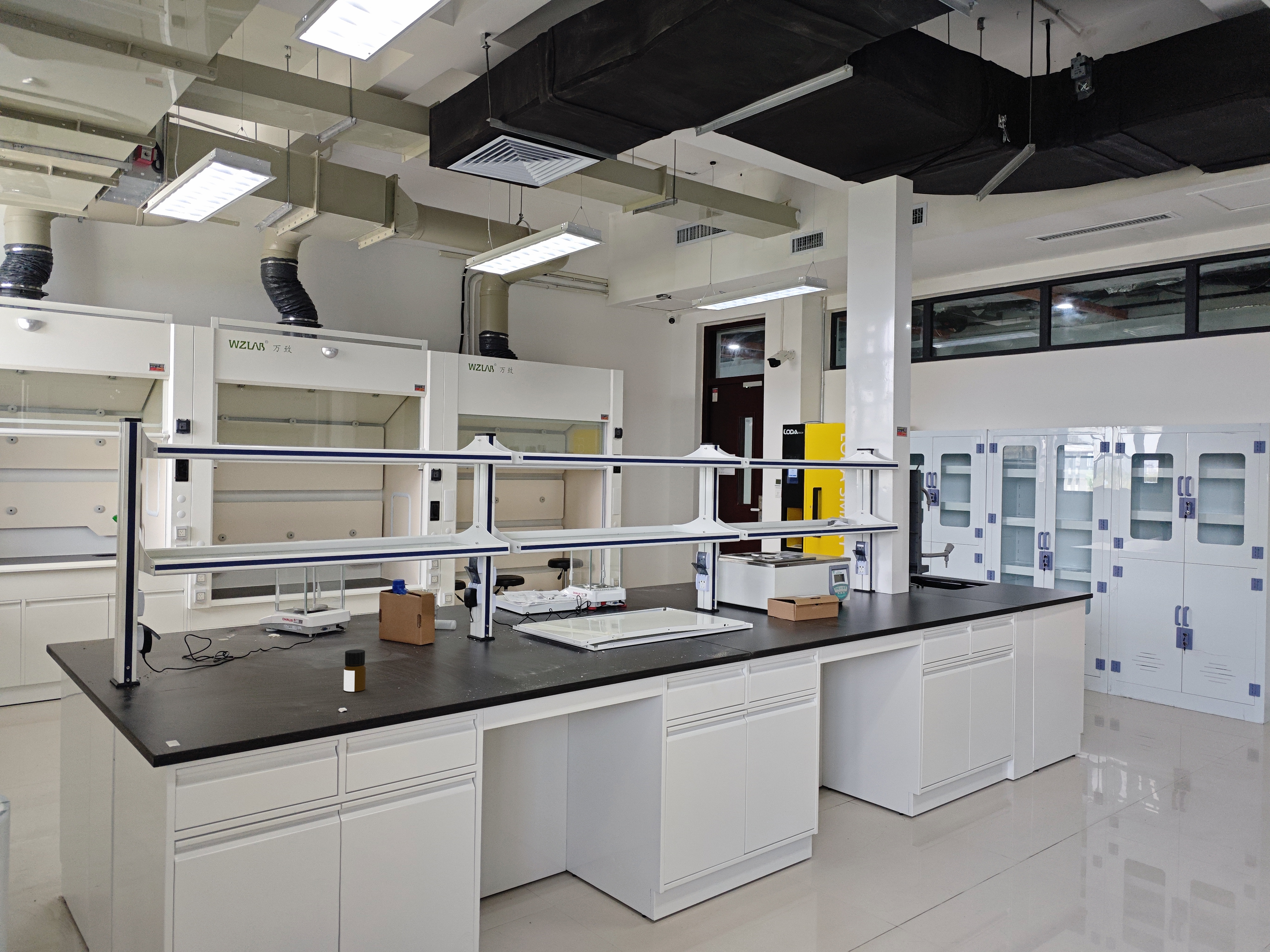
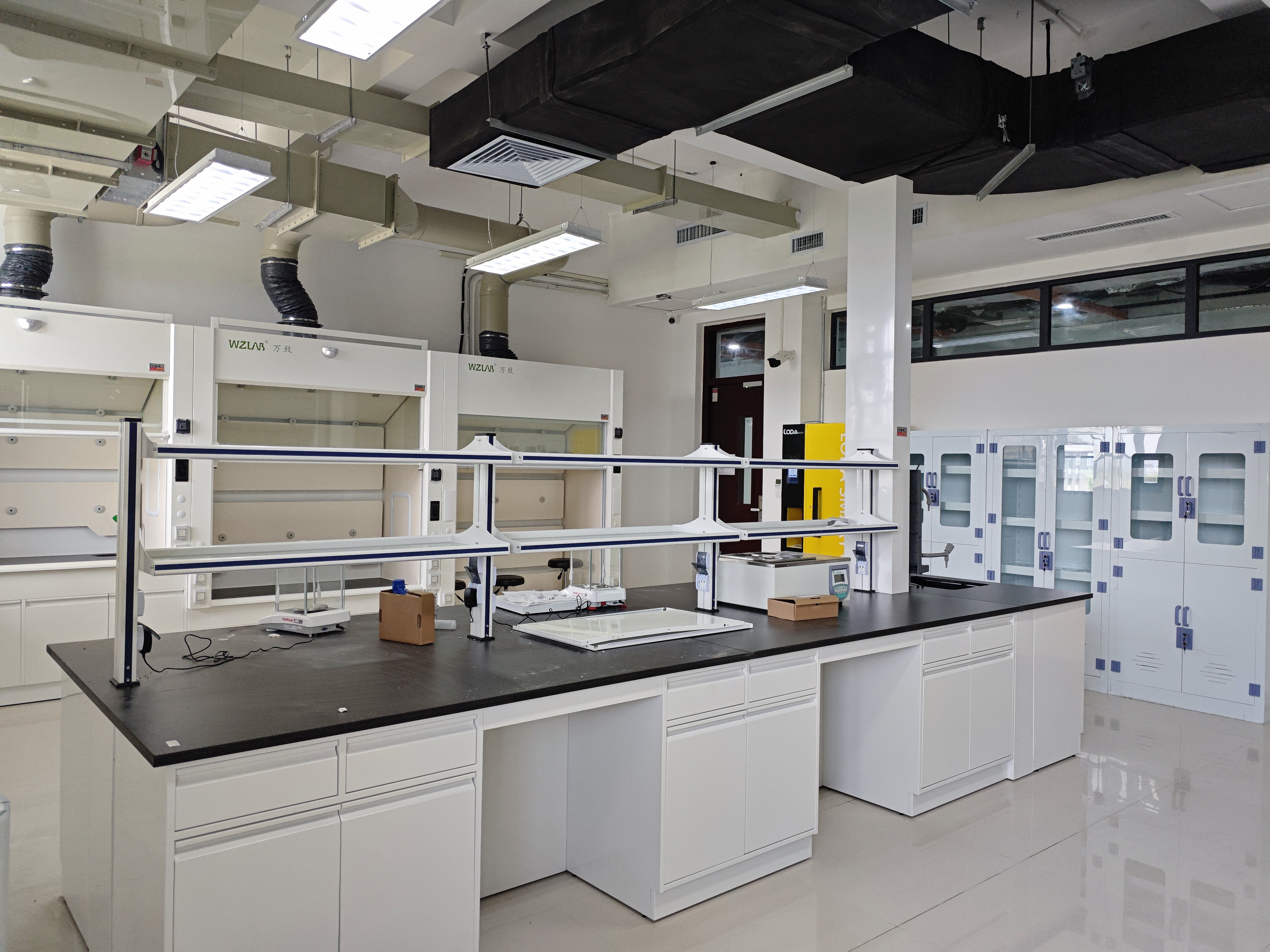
- bottle (355, 670)
